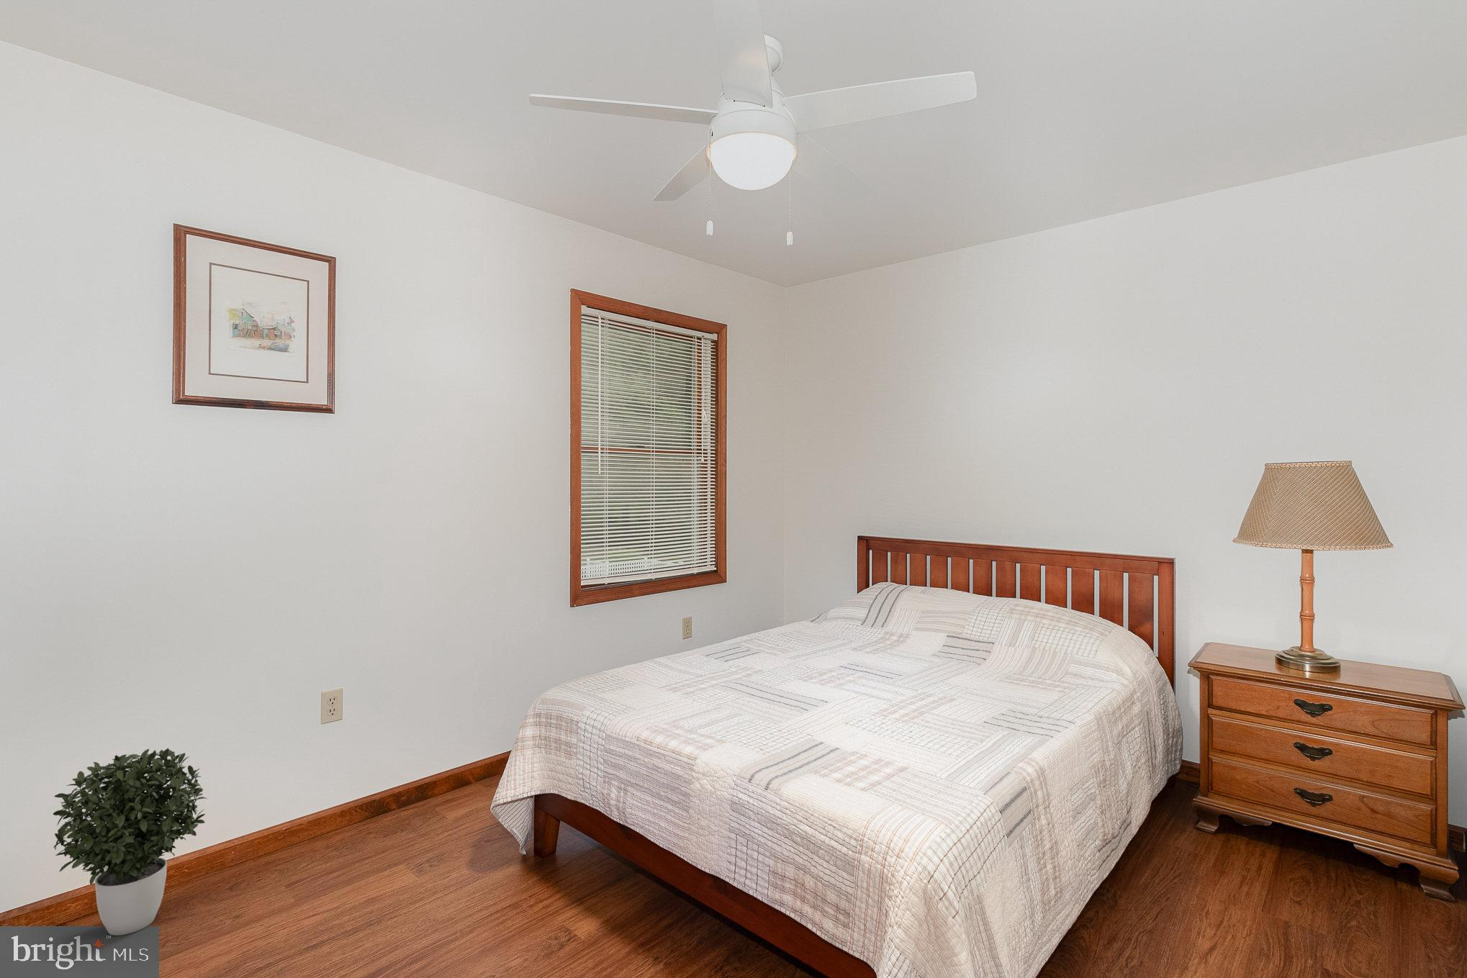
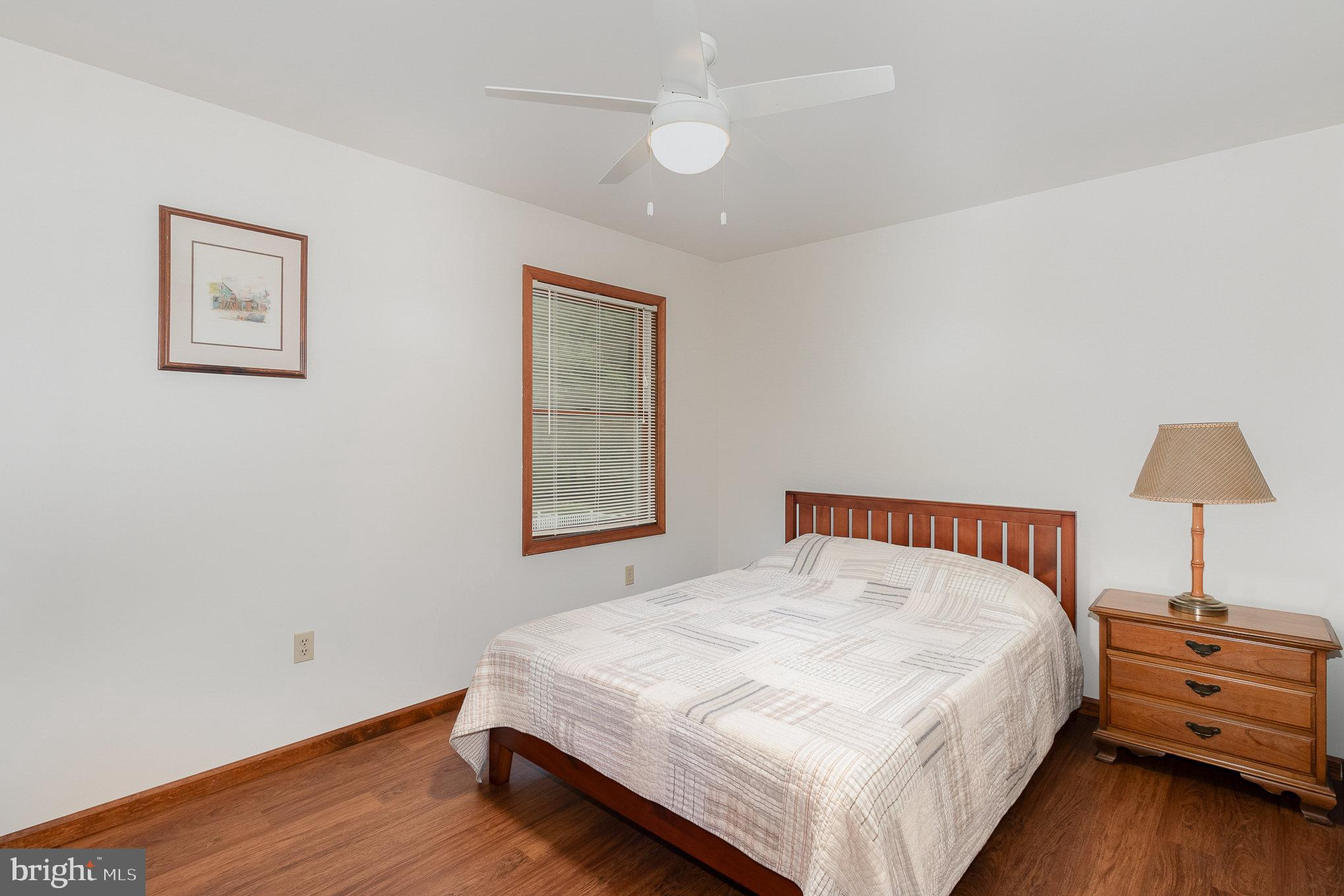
- potted plant (134, 837)
